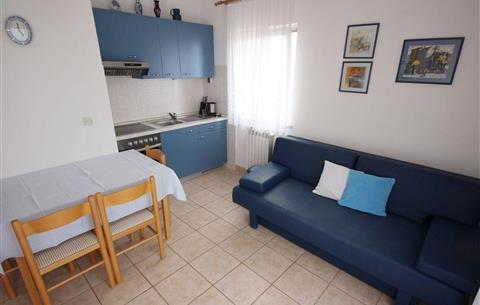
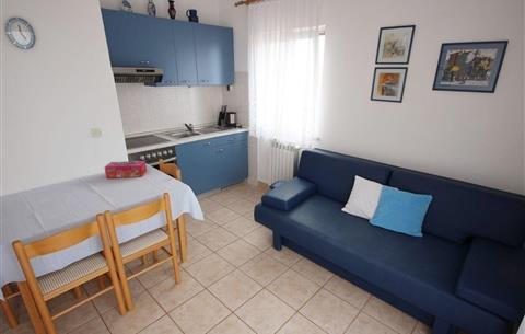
+ tissue box (126, 169)
